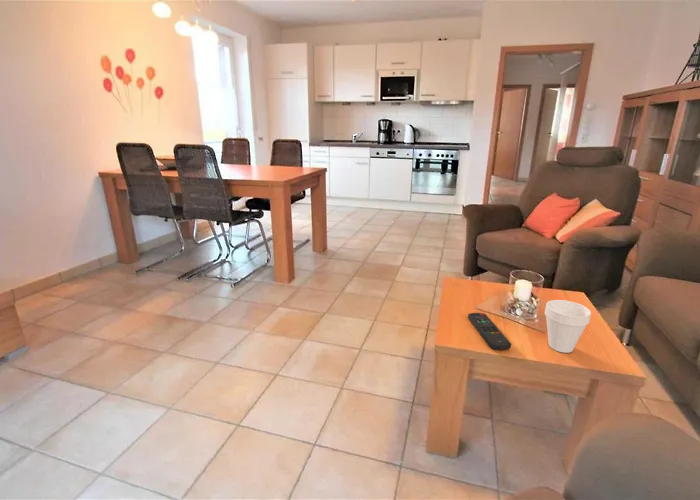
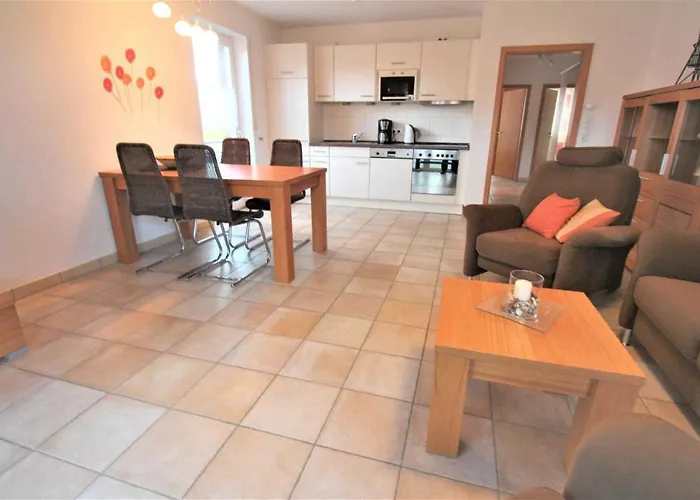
- cup (564, 327)
- remote control (487, 329)
